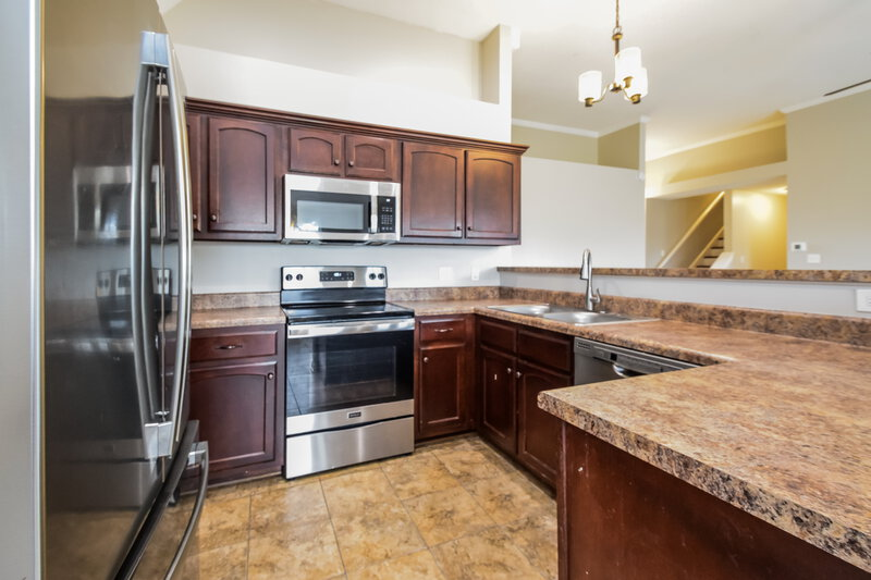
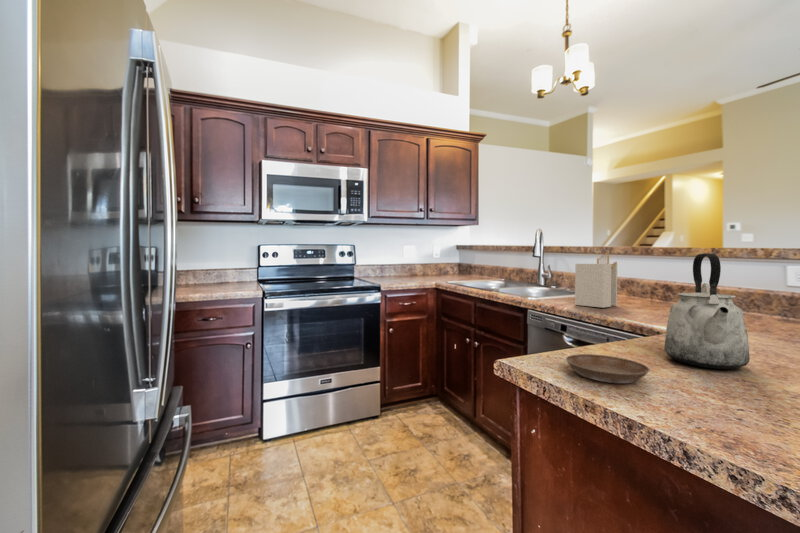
+ utensil holder (596, 277)
+ kettle (709, 309)
+ saucer (605, 369)
